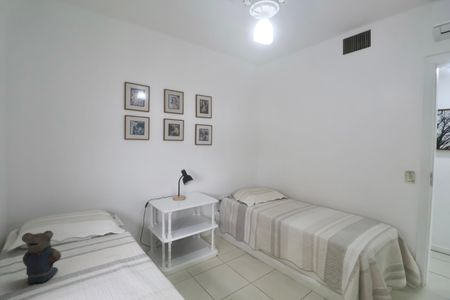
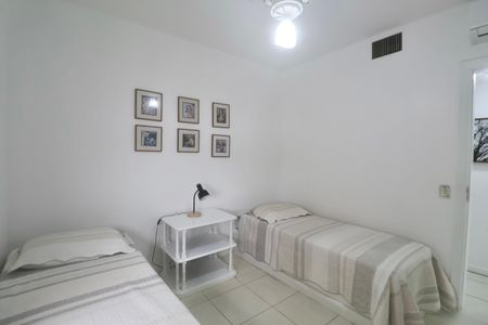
- teddy bear (41, 254)
